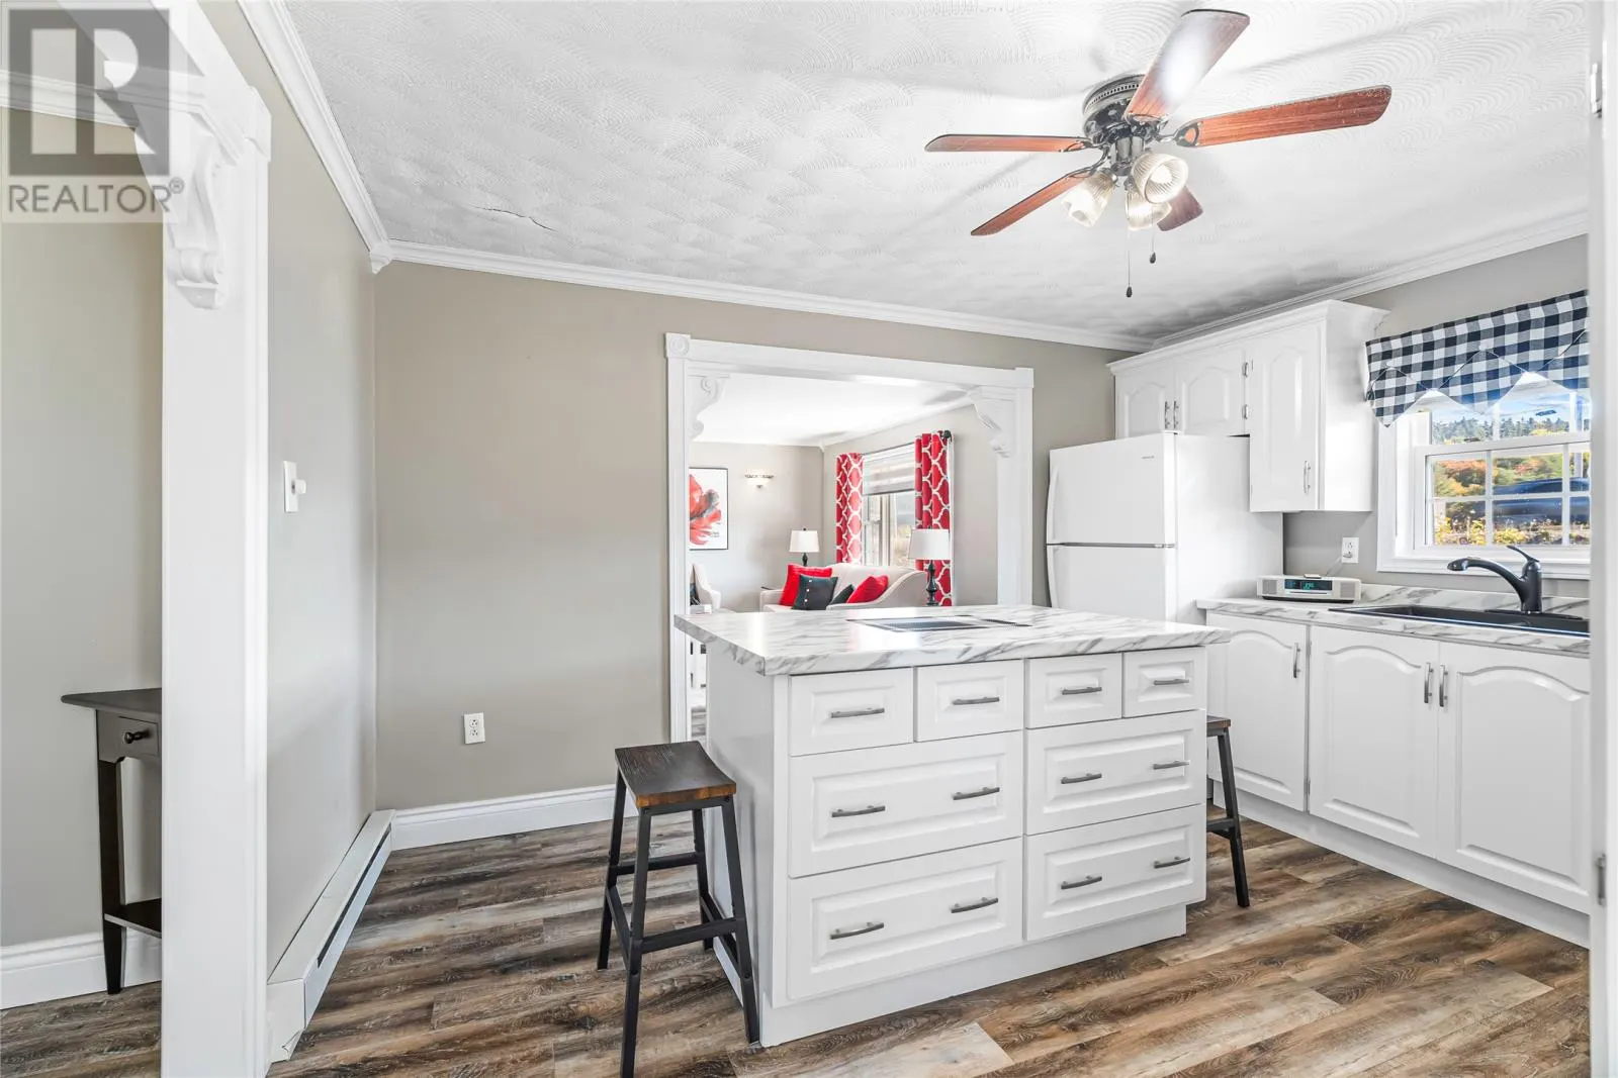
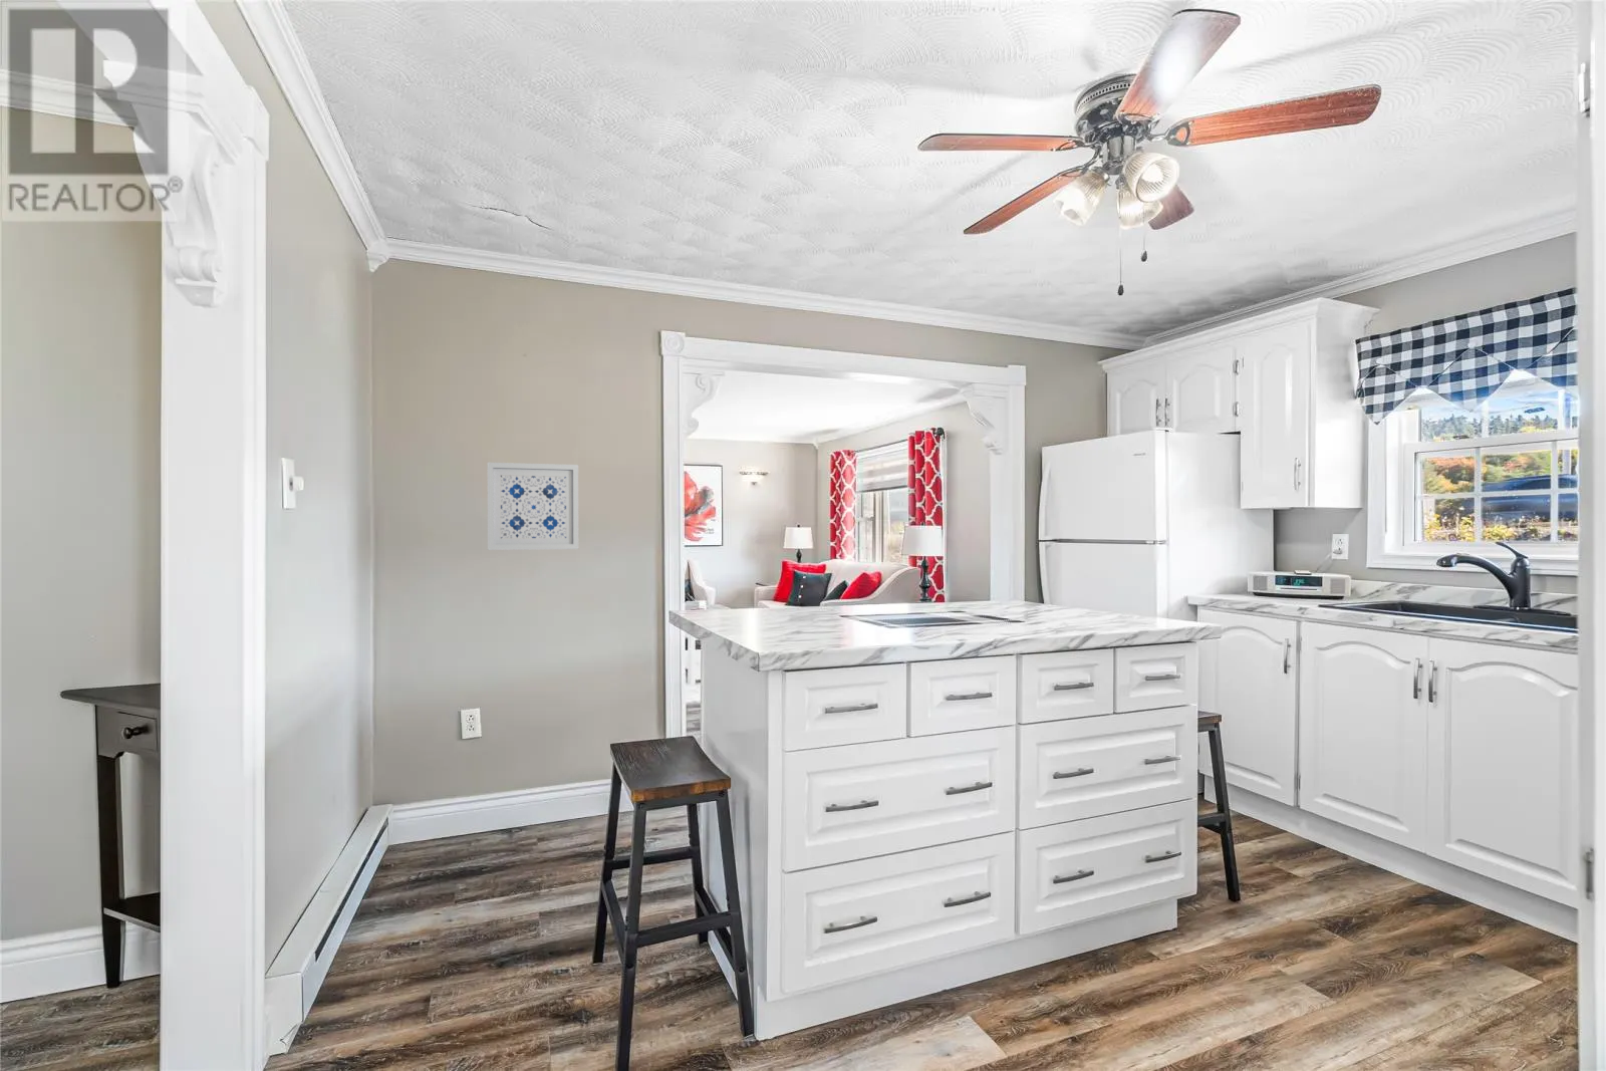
+ wall art (533, 506)
